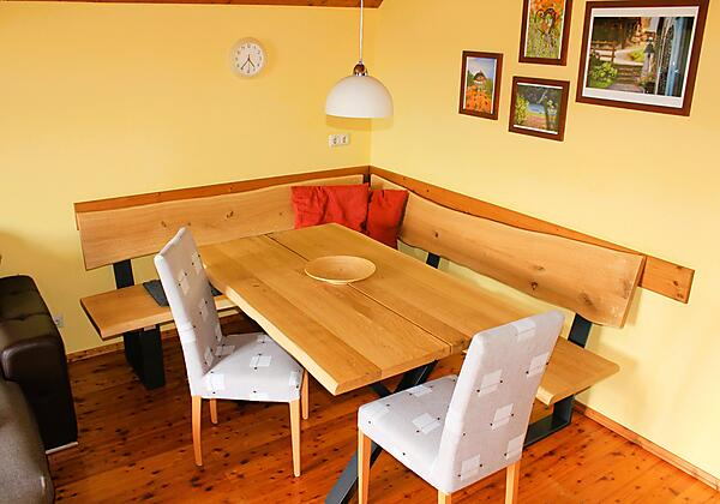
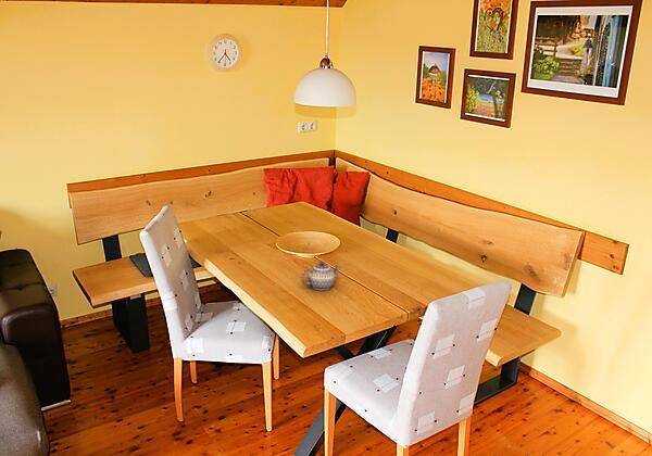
+ teapot (321, 275)
